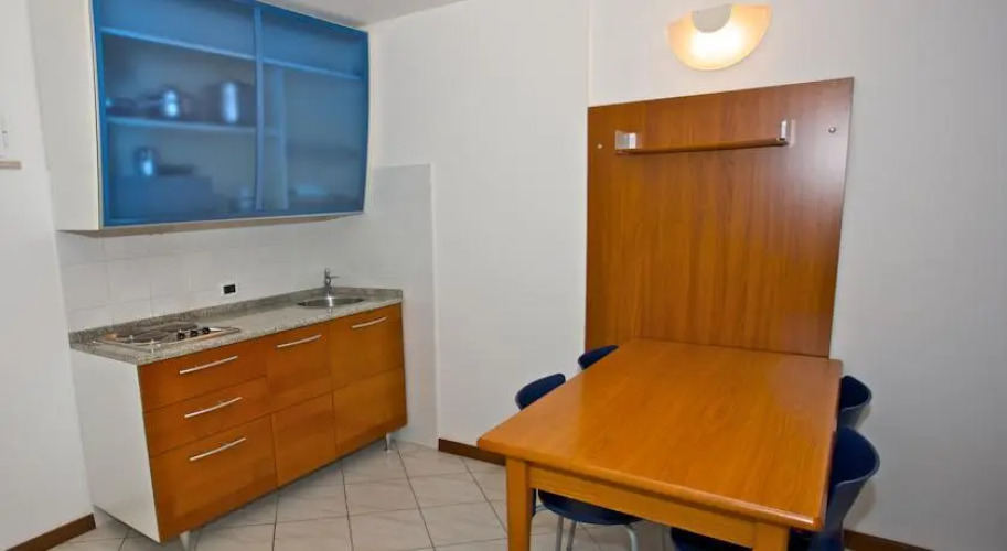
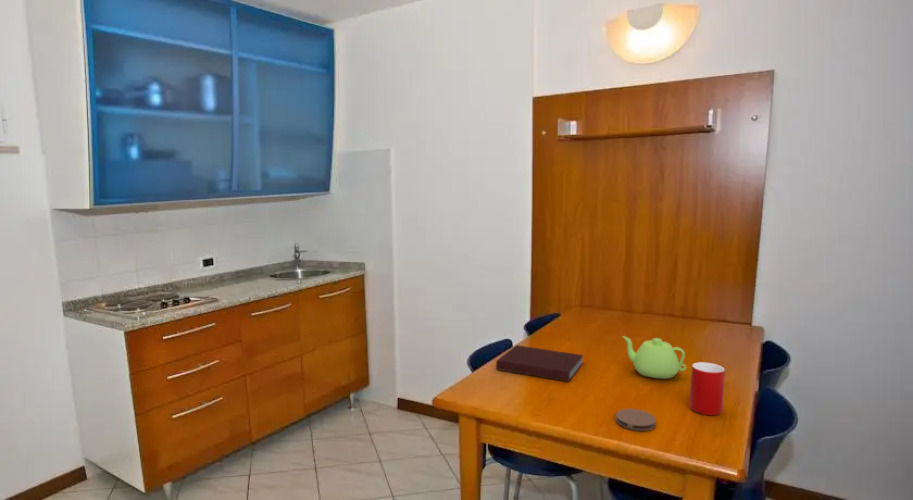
+ teapot (653, 355)
+ cup (706, 385)
+ notebook (540, 362)
+ coaster (635, 419)
